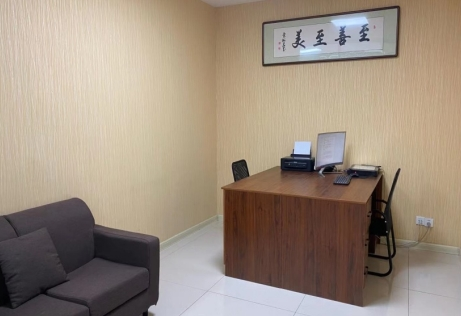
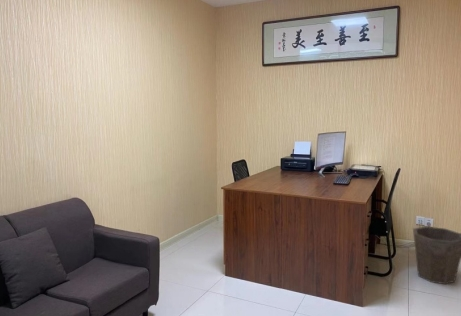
+ waste bin (436, 255)
